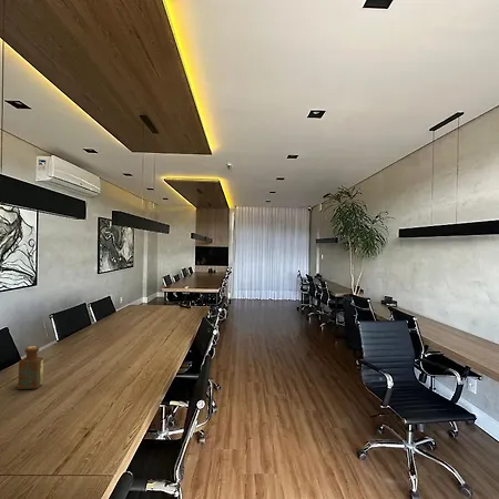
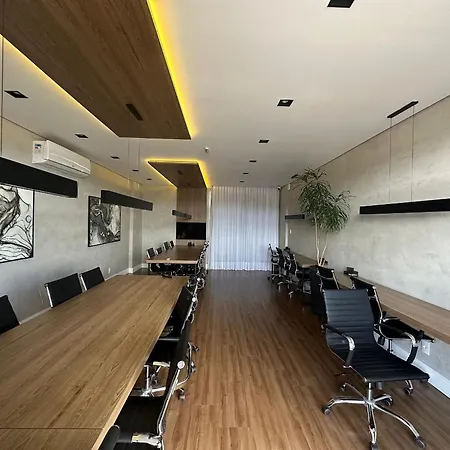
- bottle (31, 367)
